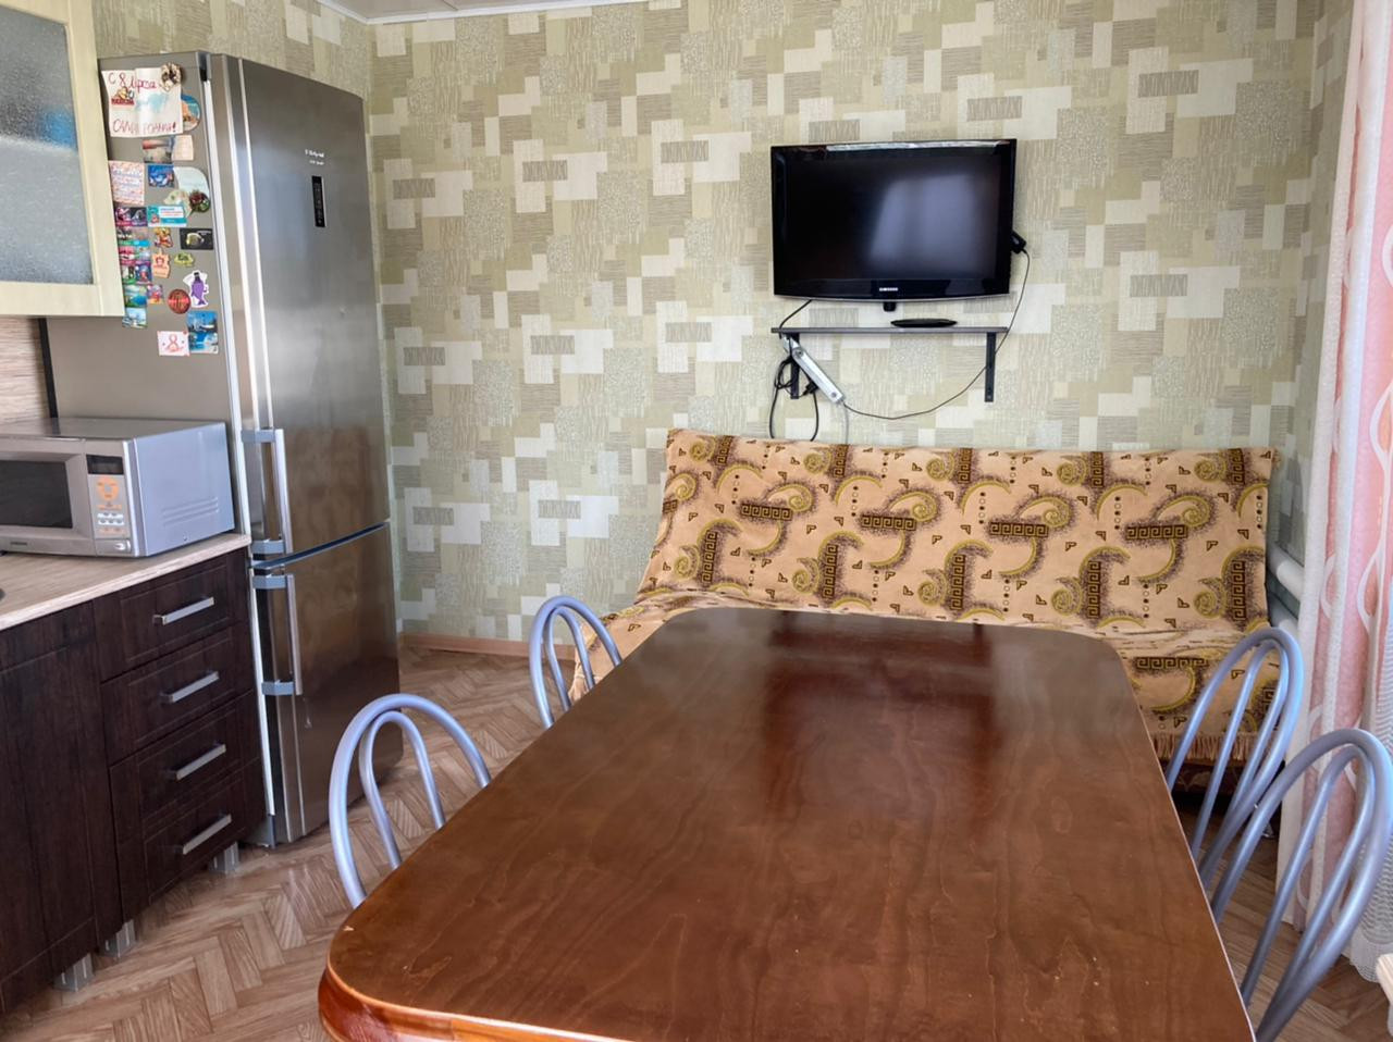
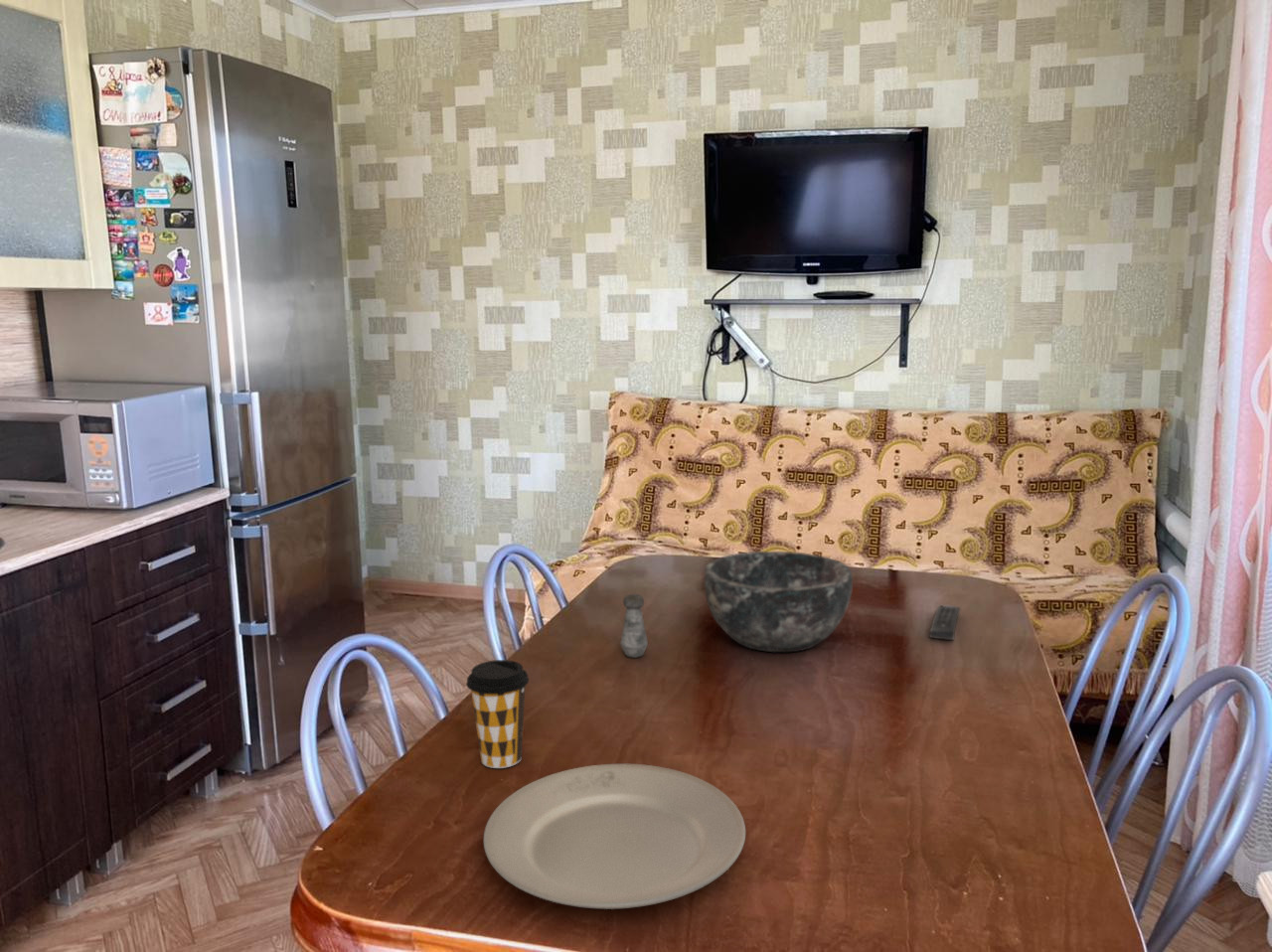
+ bowl (776, 603)
+ remote control (945, 619)
+ salt shaker (633, 624)
+ plate (615, 840)
+ coffee cup (499, 714)
